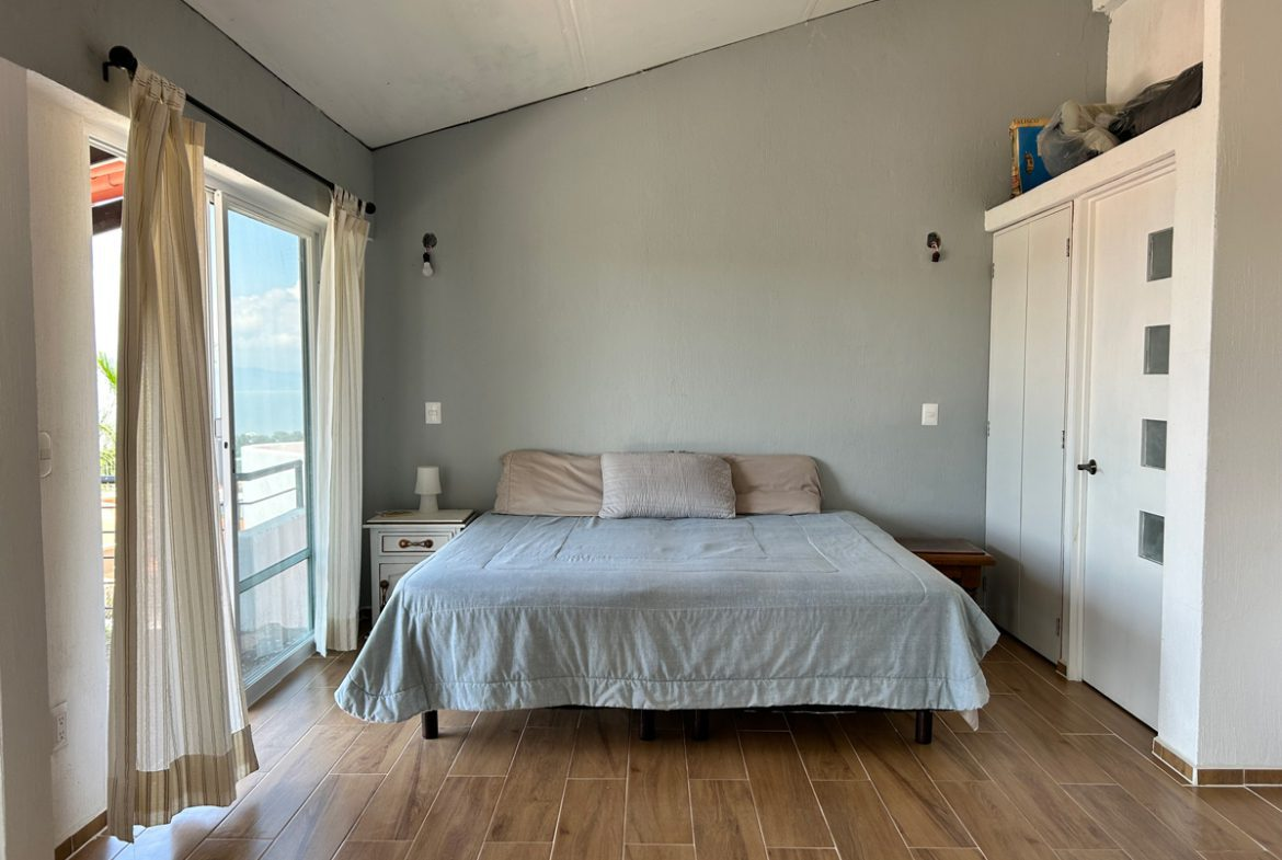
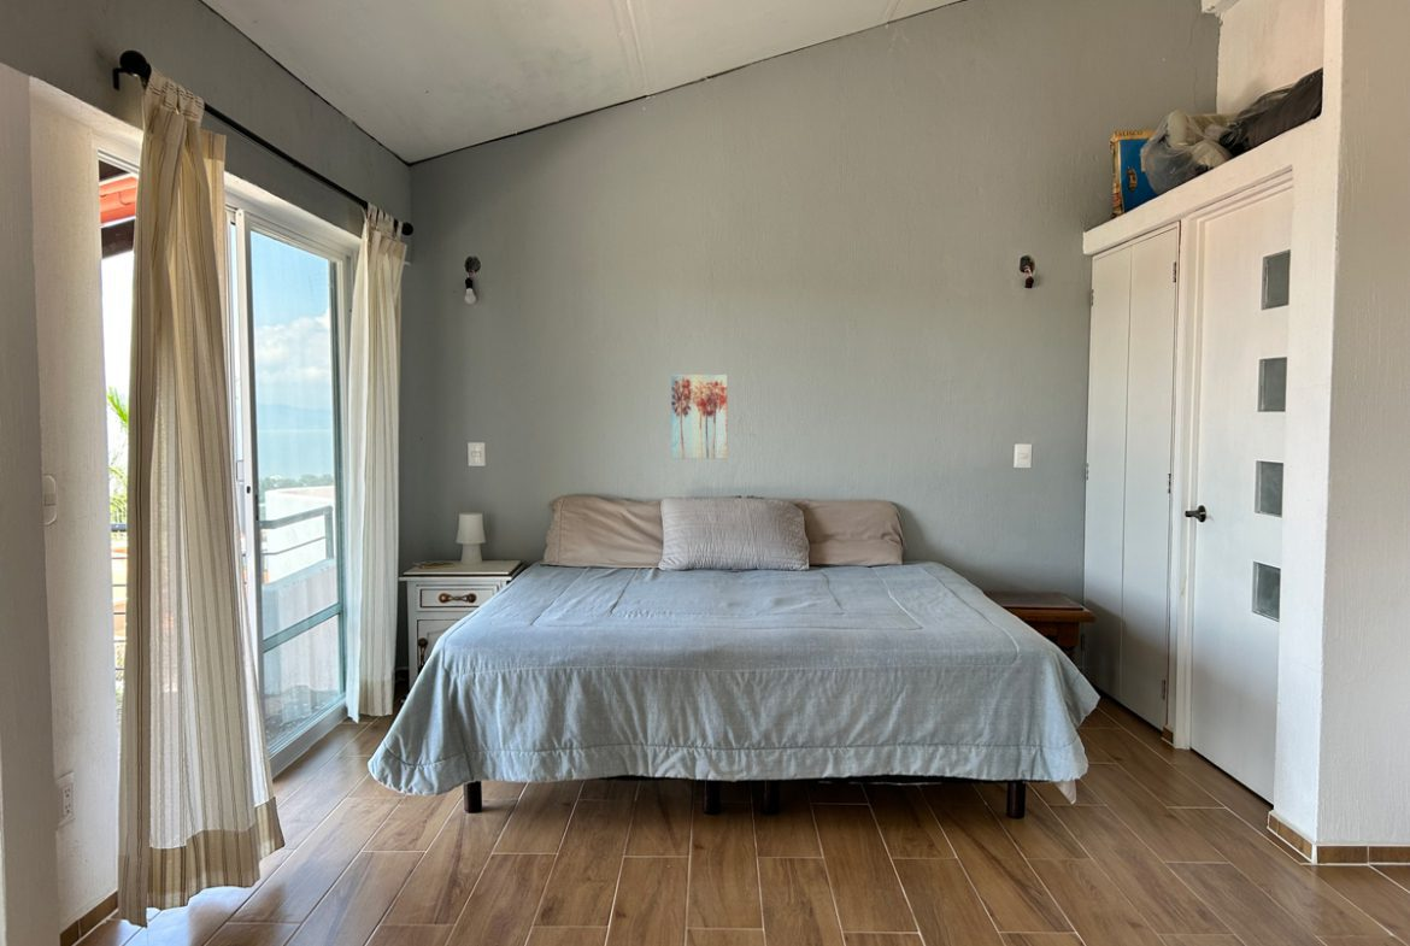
+ wall art (699, 416)
